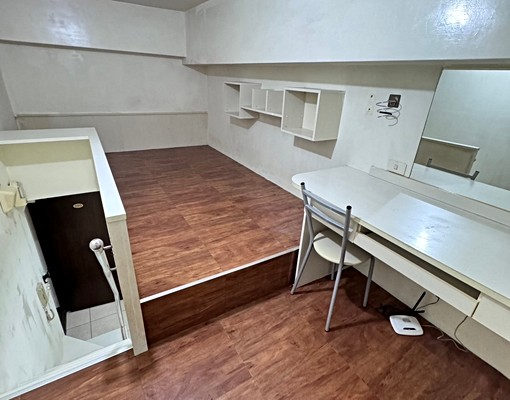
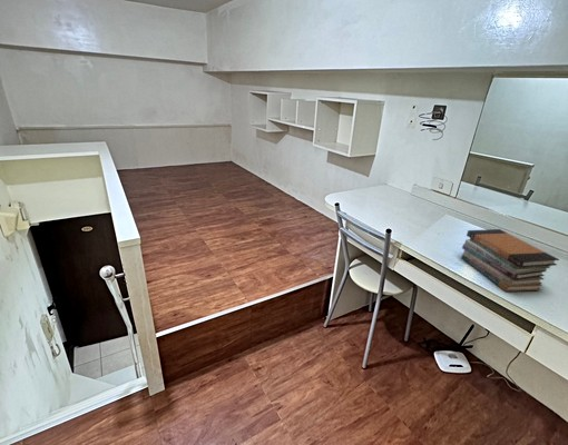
+ book stack (502, 257)
